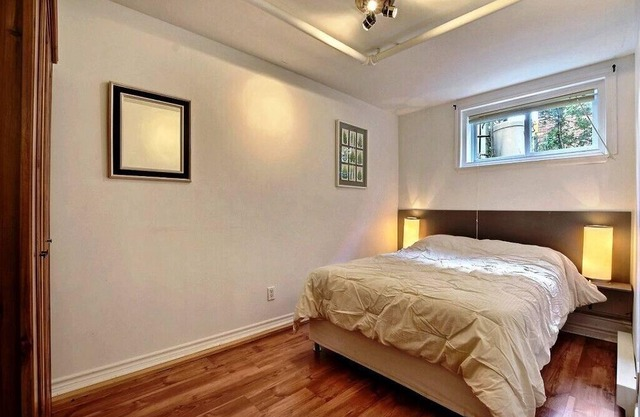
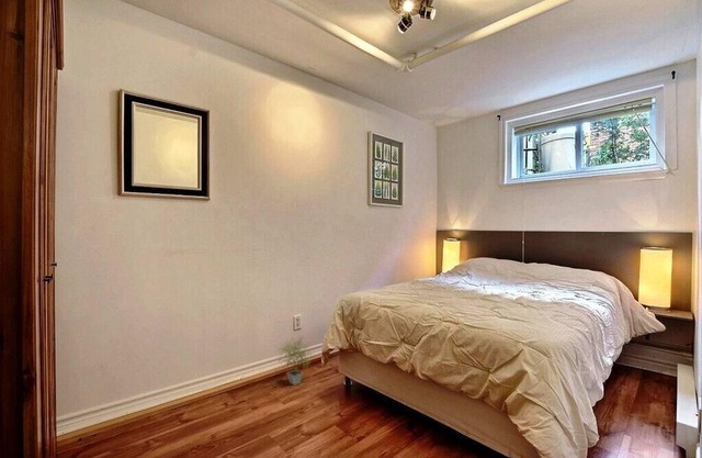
+ potted plant (295, 357)
